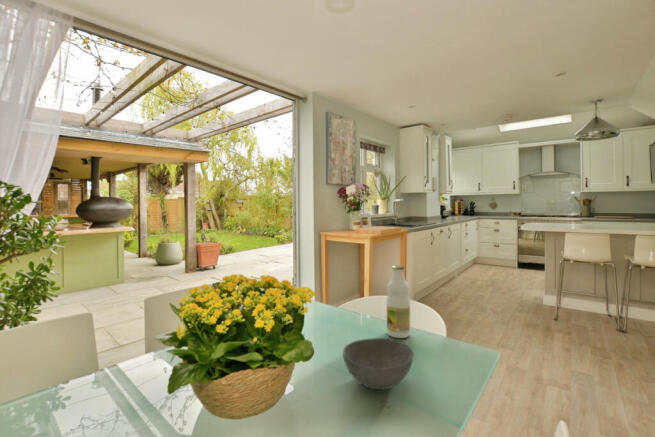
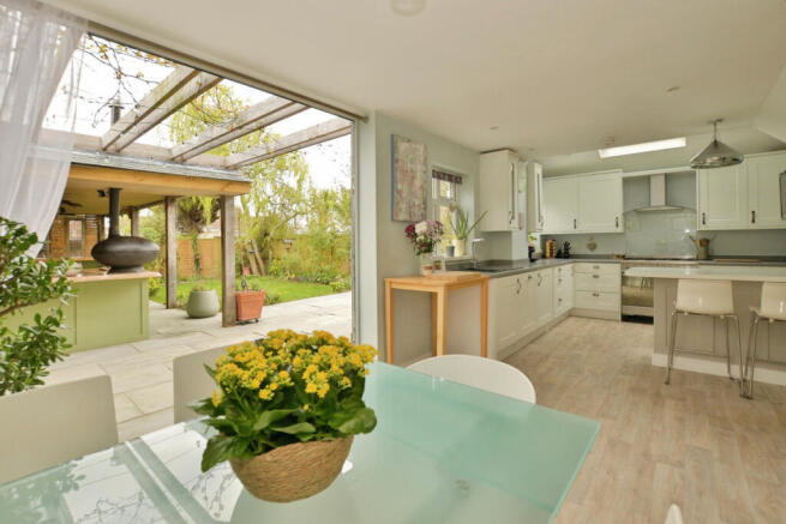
- bottle (398, 300)
- bowl (378, 366)
